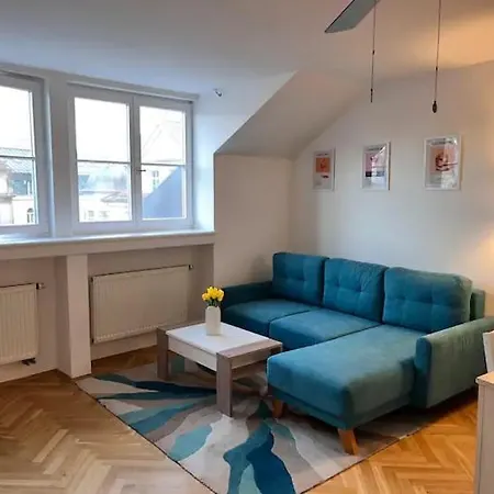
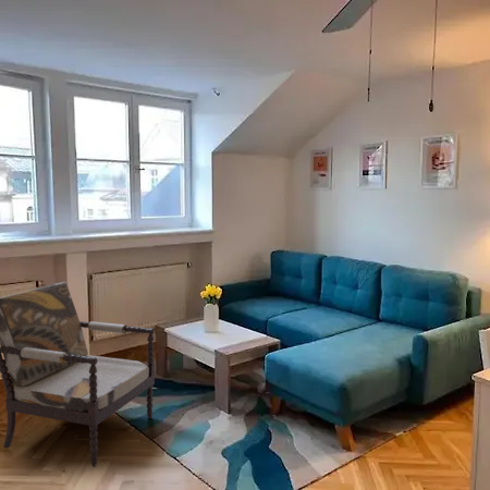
+ armchair (73, 362)
